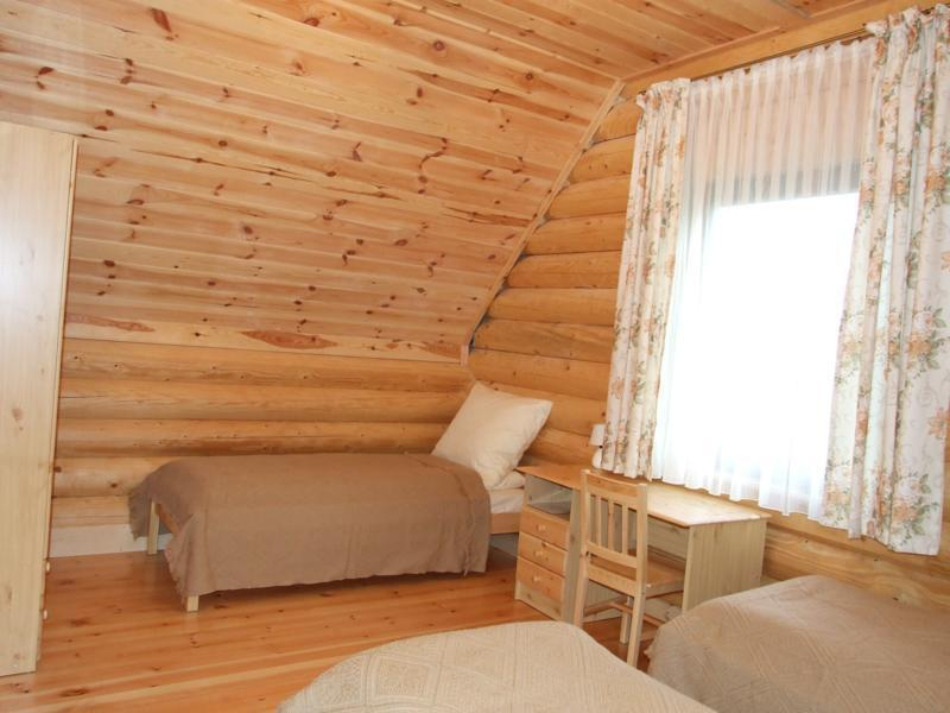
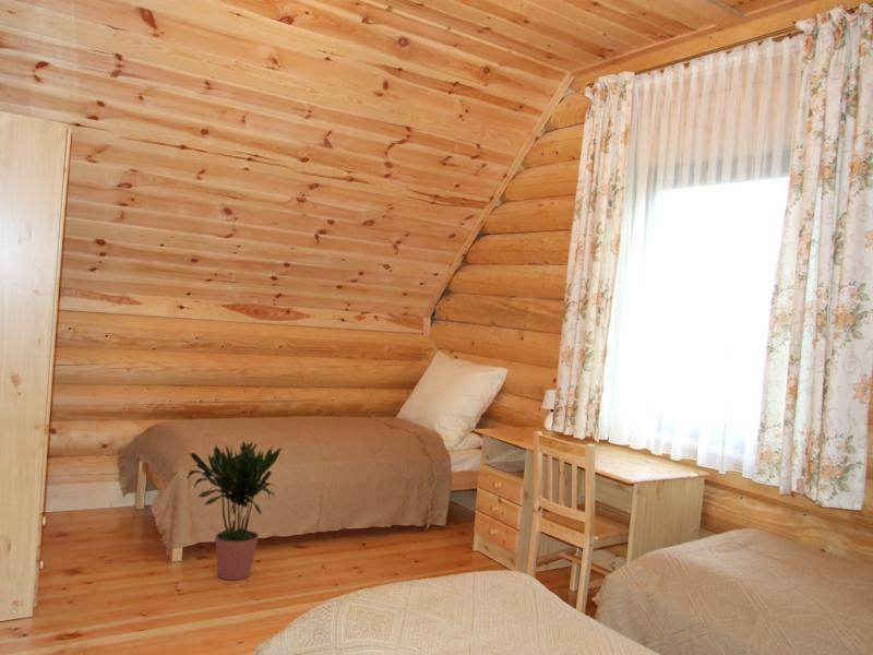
+ potted plant (238, 511)
